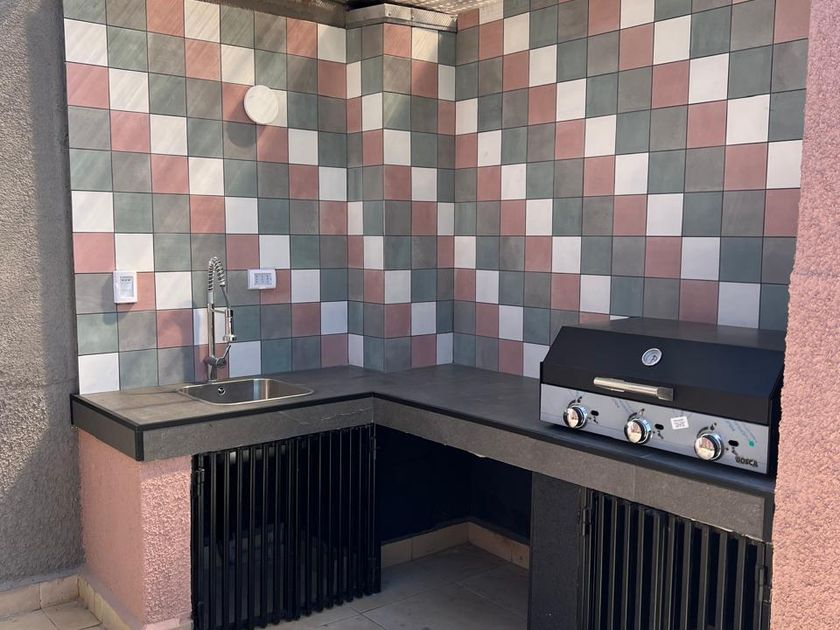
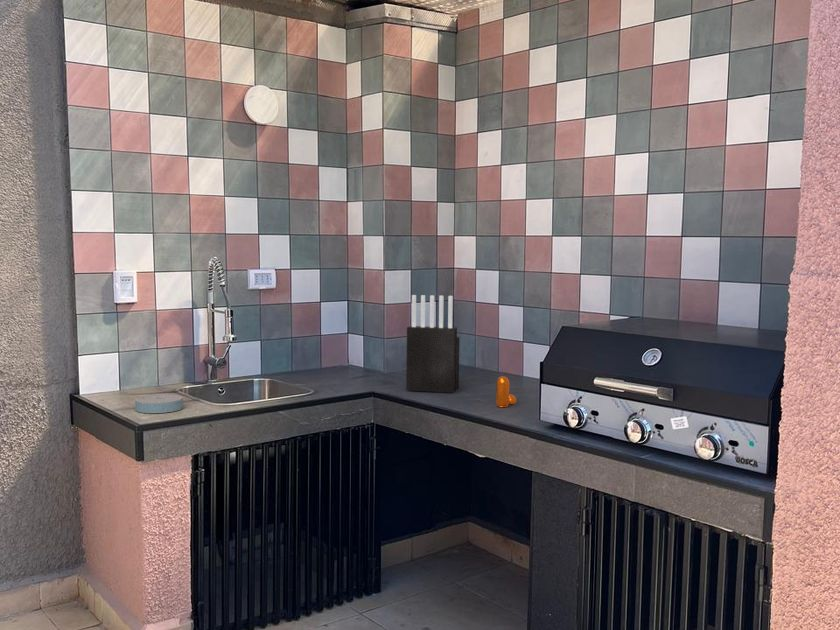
+ pepper shaker (506, 389)
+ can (159, 402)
+ knife block (434, 342)
